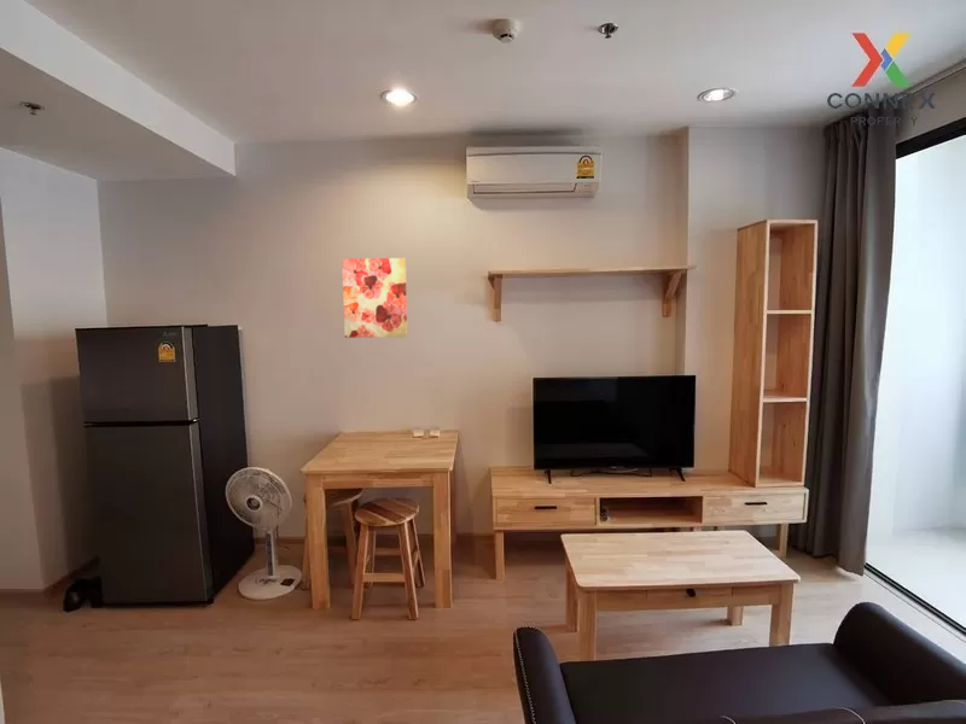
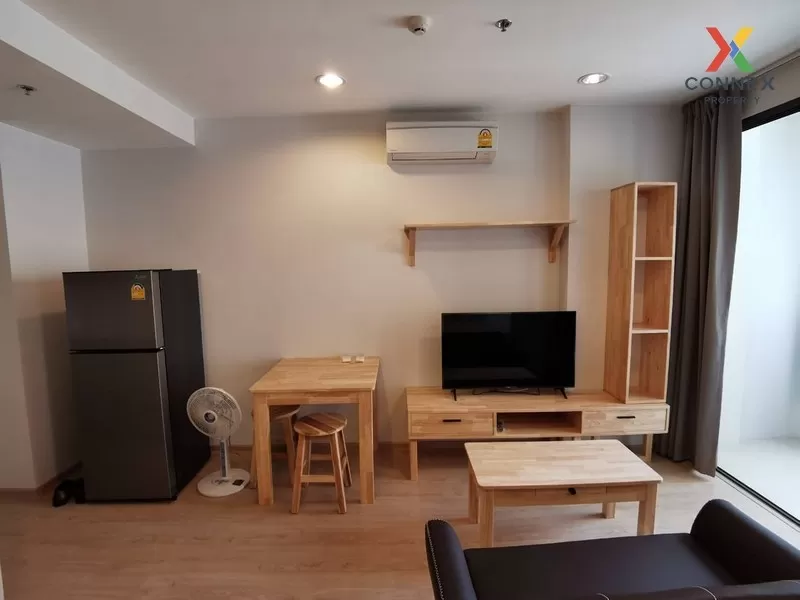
- wall art (374, 298)
